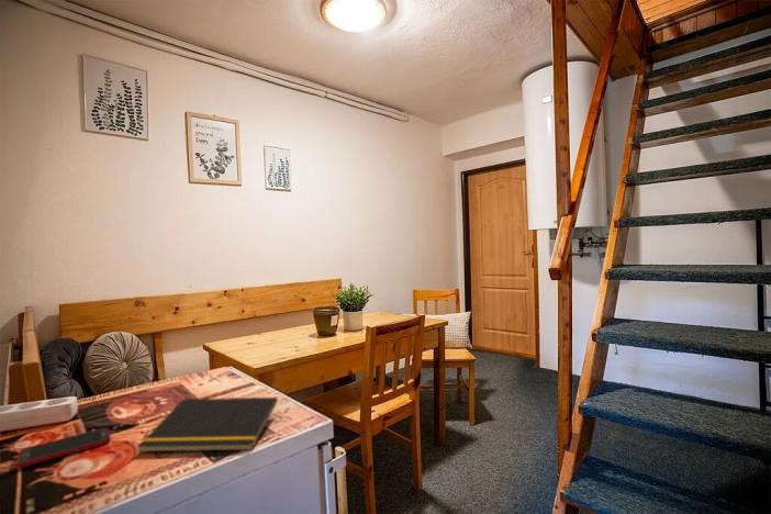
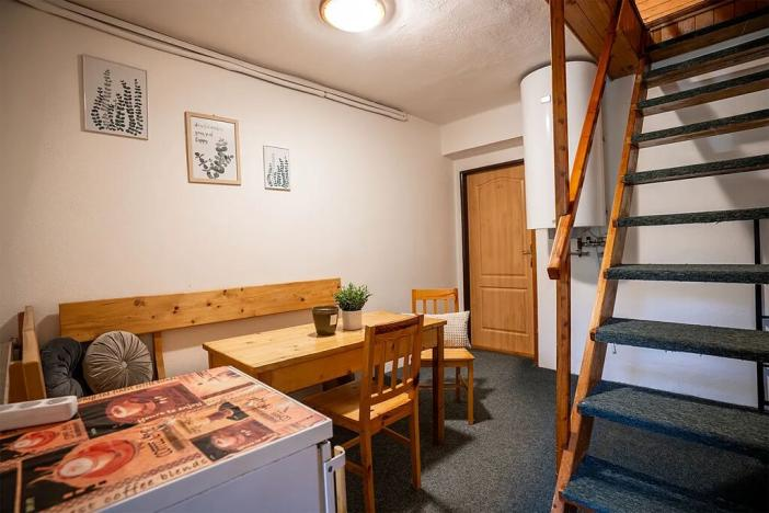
- cell phone (66, 446)
- notepad (214, 422)
